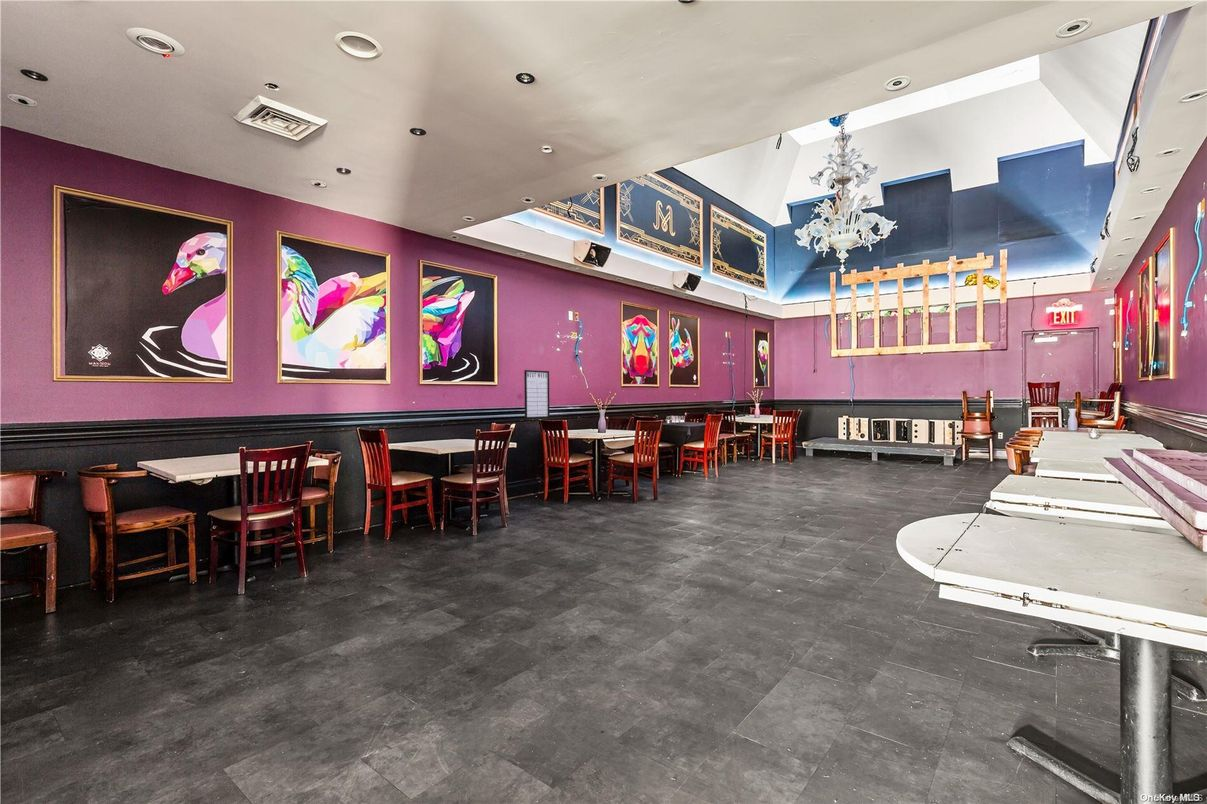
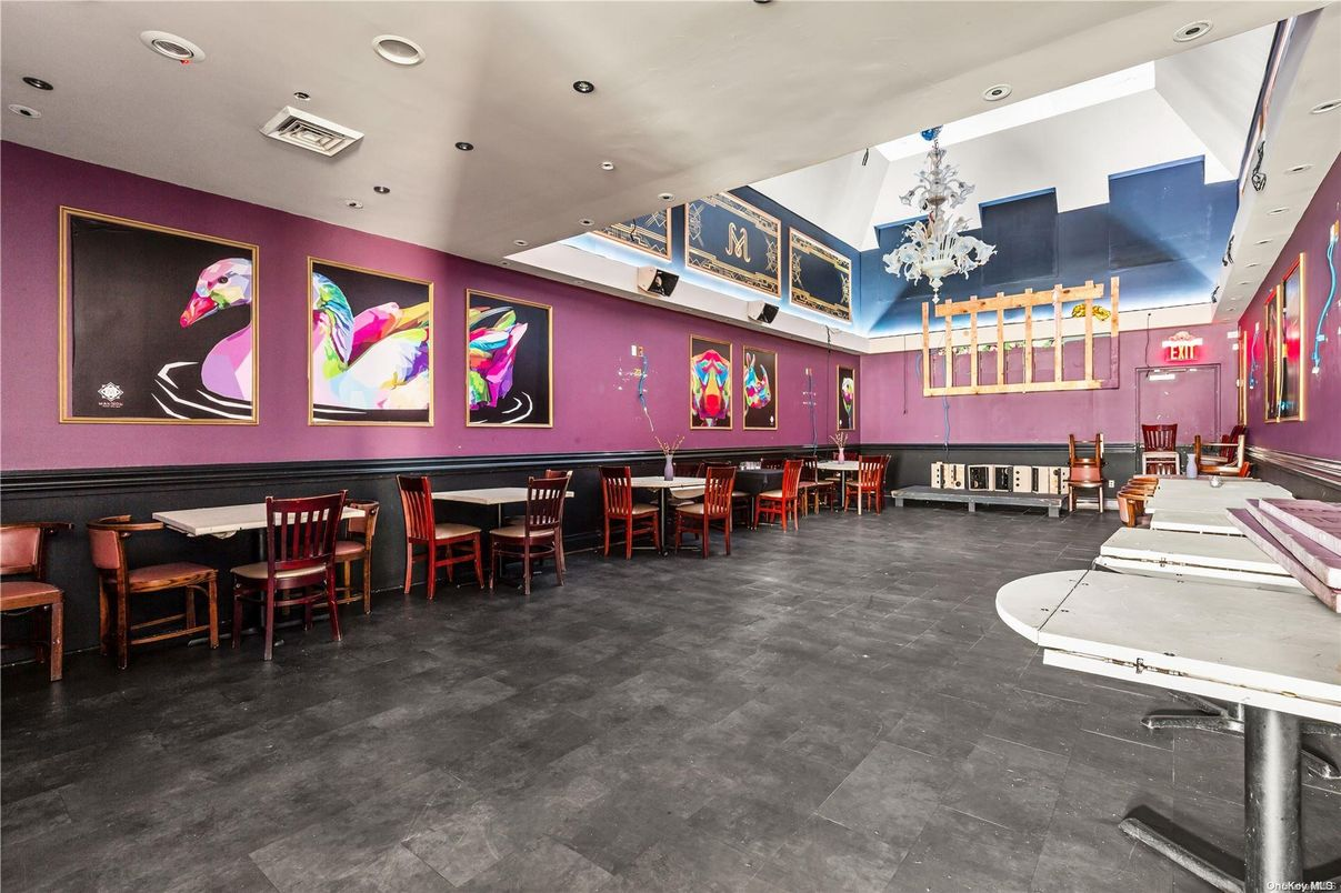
- writing board (537, 394)
